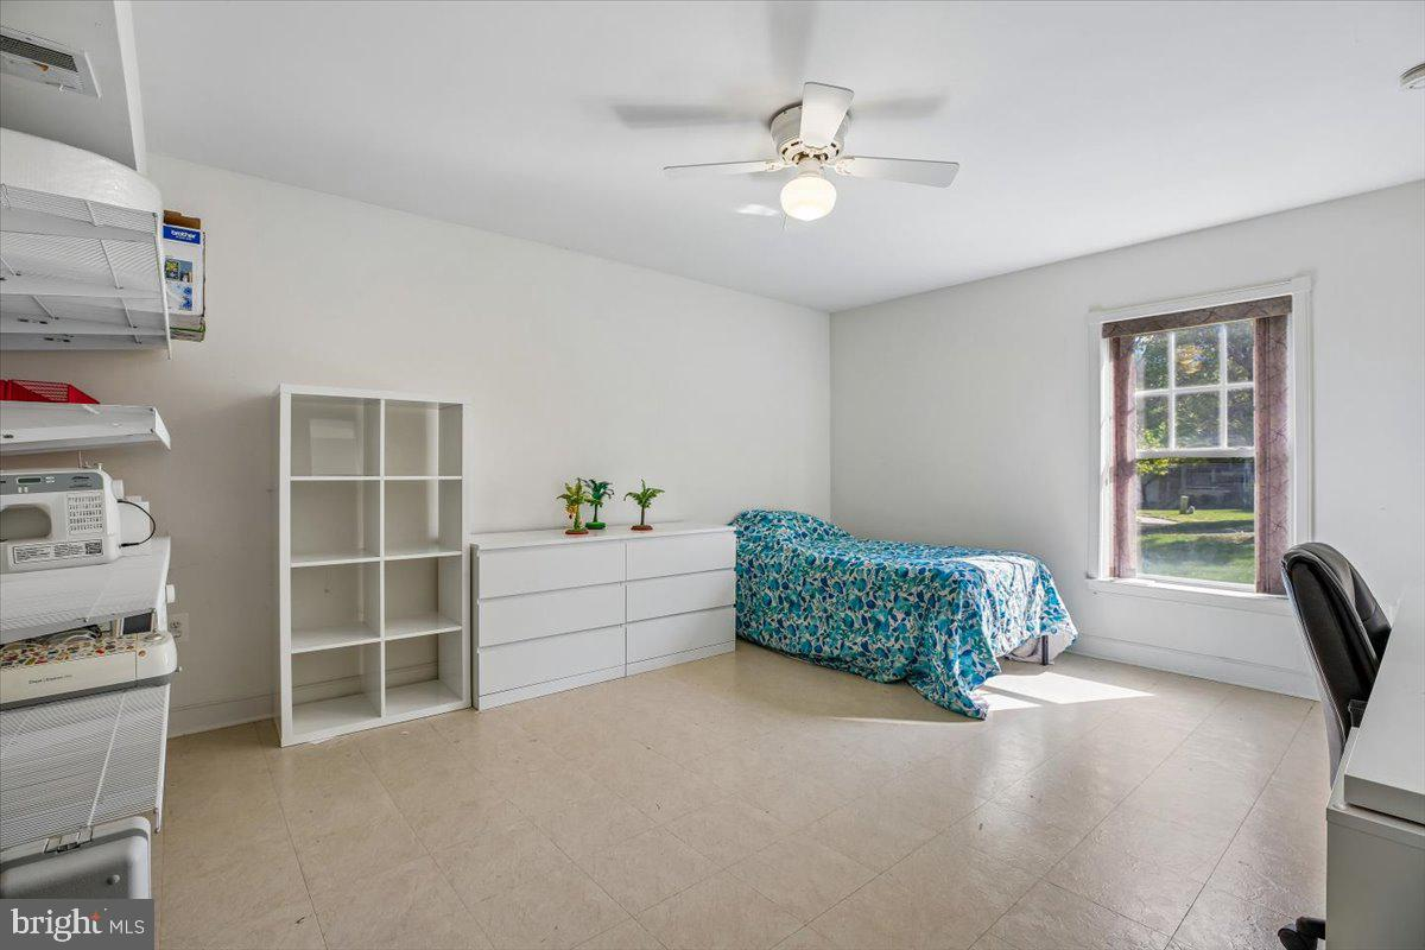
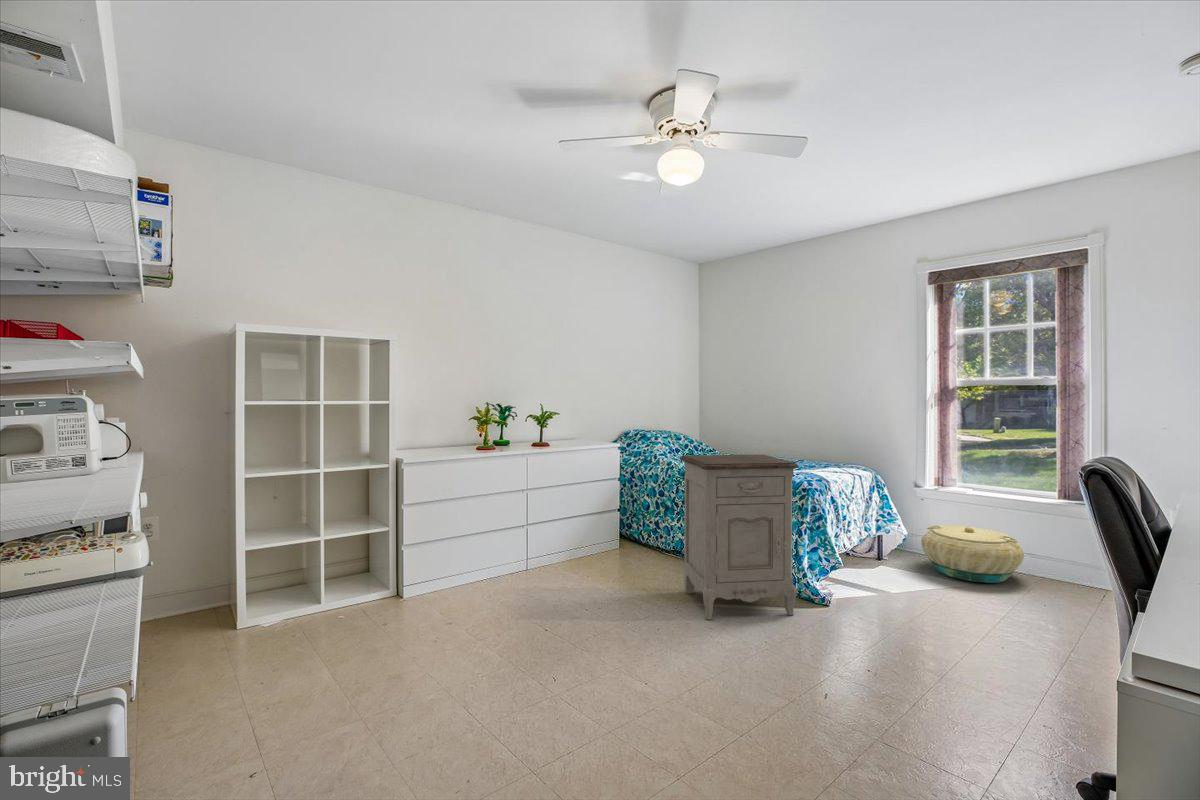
+ basket (970, 550)
+ nightstand (738, 532)
